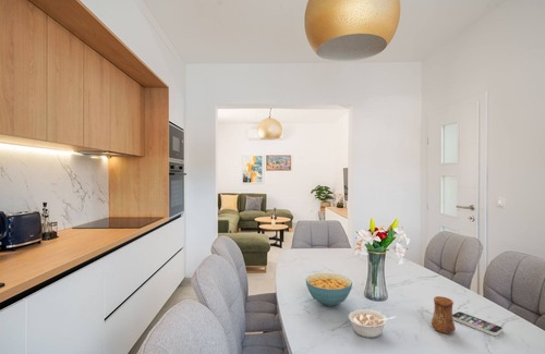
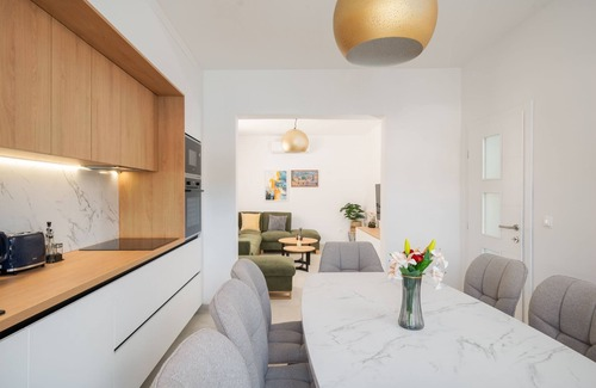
- cup (443, 314)
- smartphone (475, 322)
- legume (368, 322)
- cereal bowl (328, 291)
